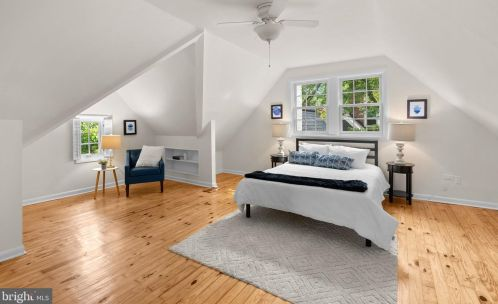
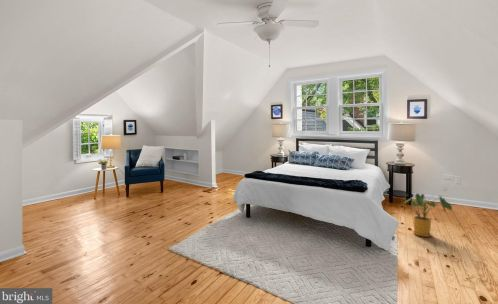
+ house plant (423, 214)
